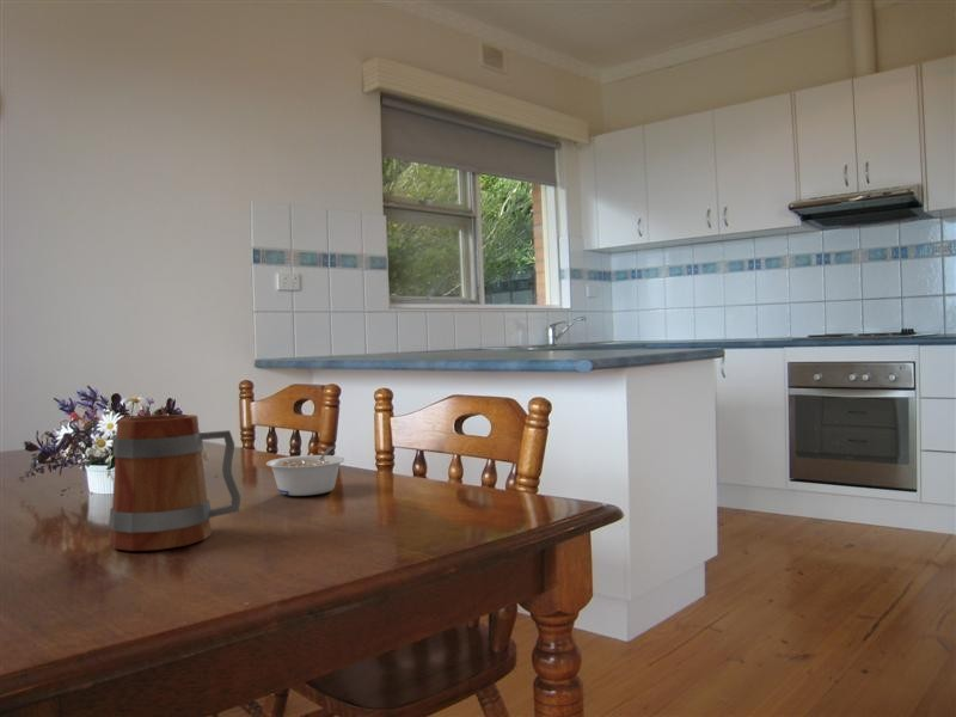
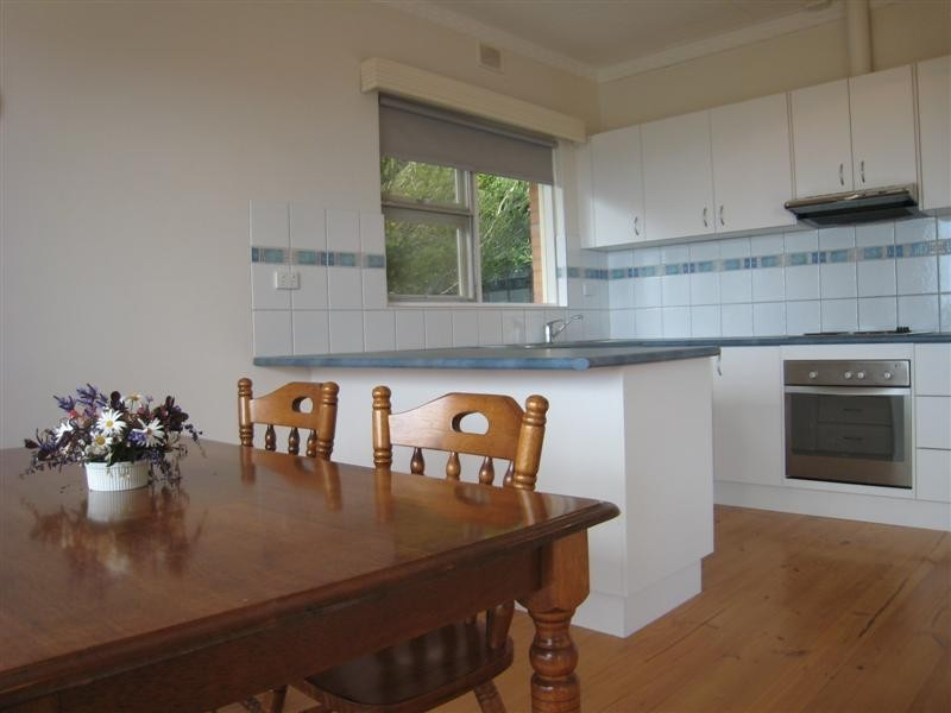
- legume (305, 472)
- mug (174, 477)
